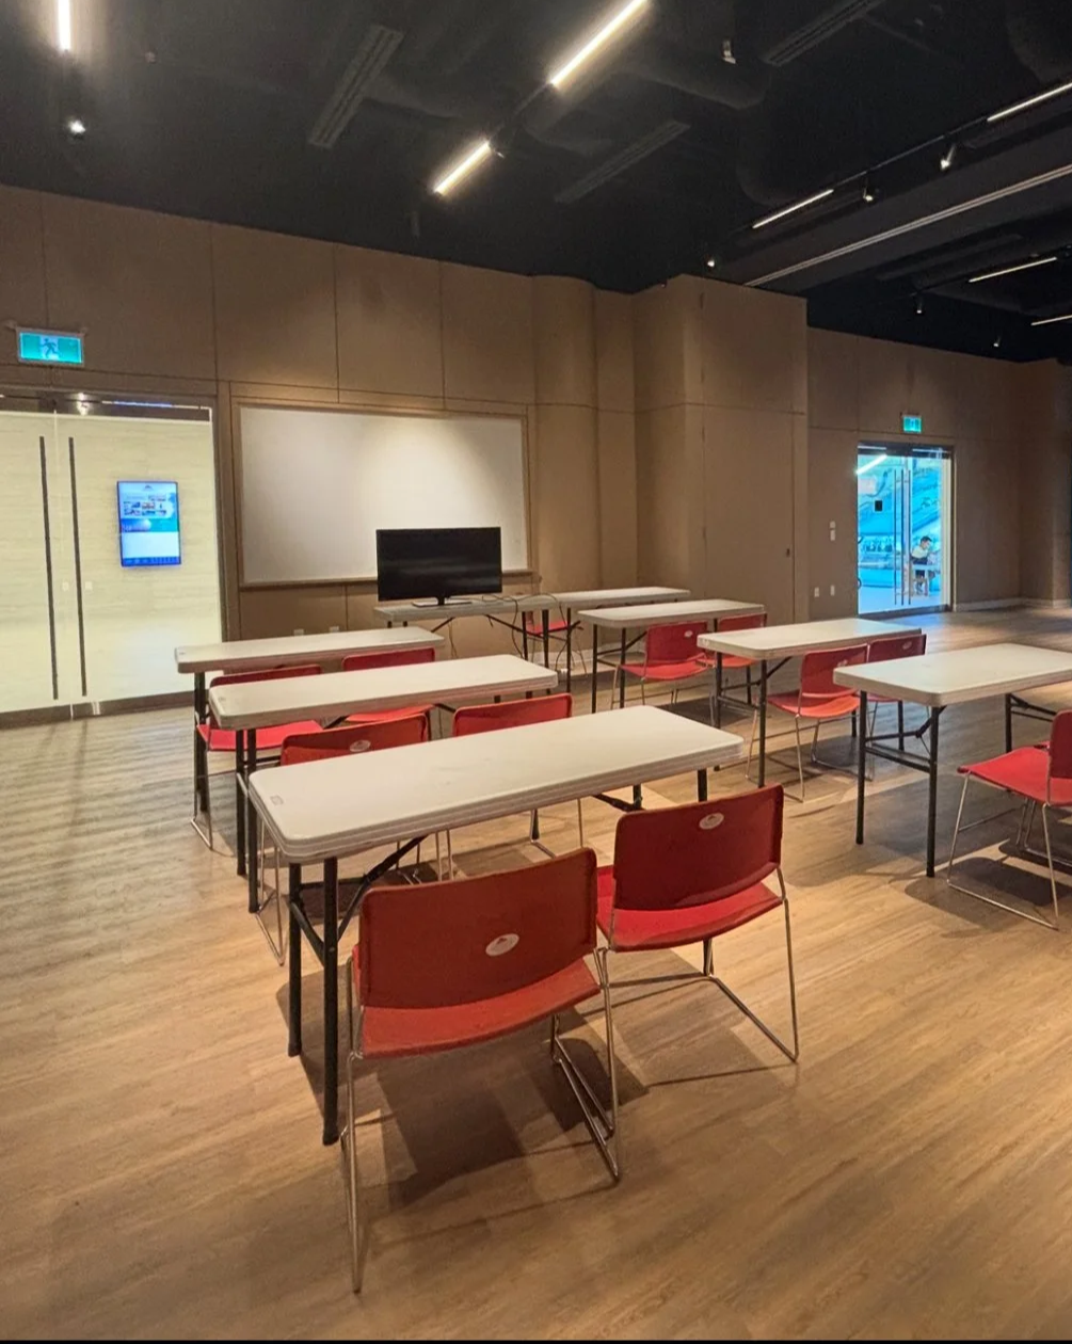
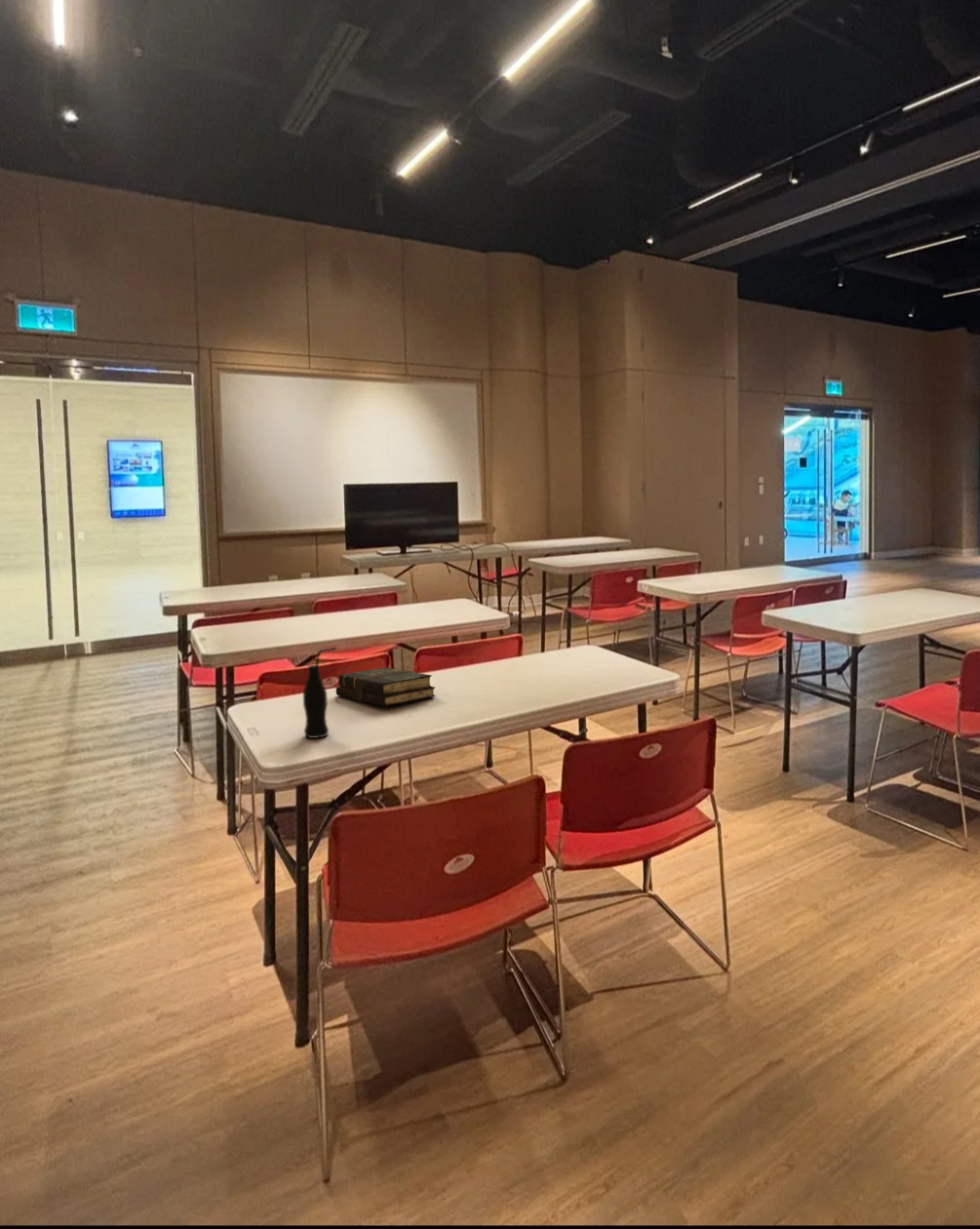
+ bottle (320, 692)
+ book (385, 685)
